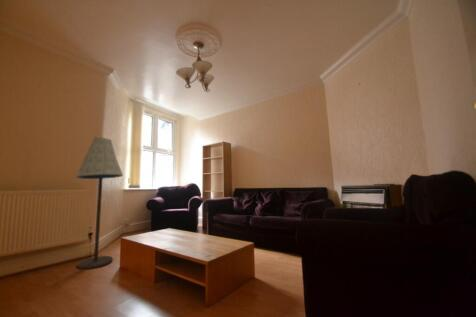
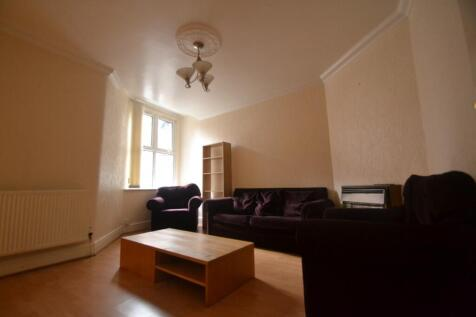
- floor lamp (99, 197)
